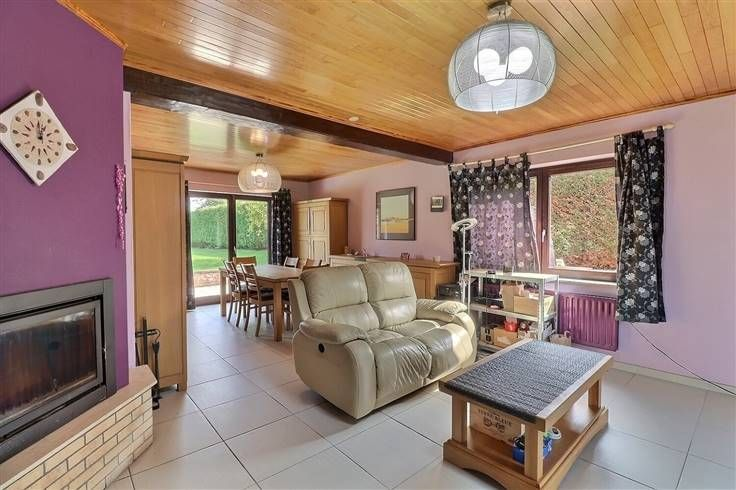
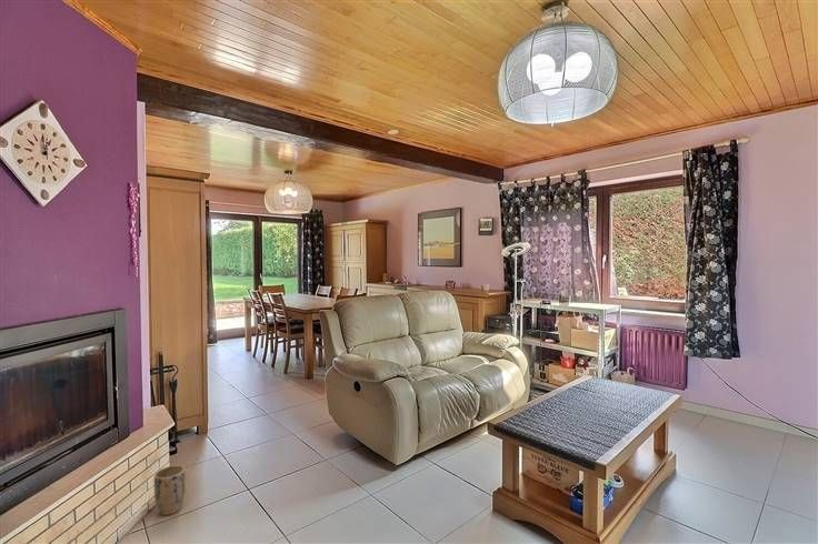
+ plant pot (169, 490)
